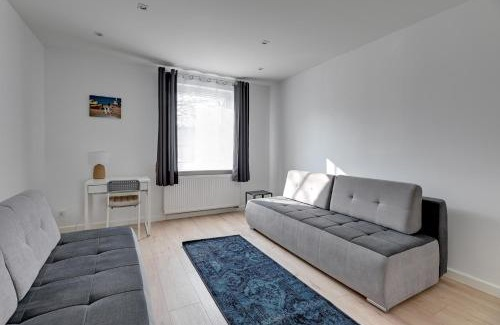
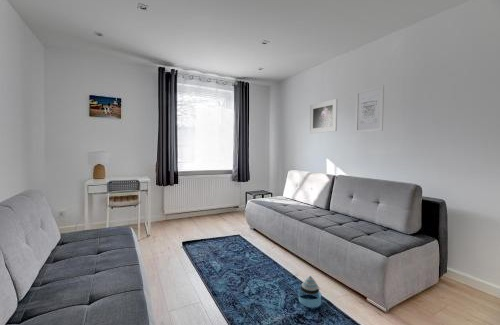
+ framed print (322, 117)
+ wall art (368, 110)
+ stacking toy (309, 288)
